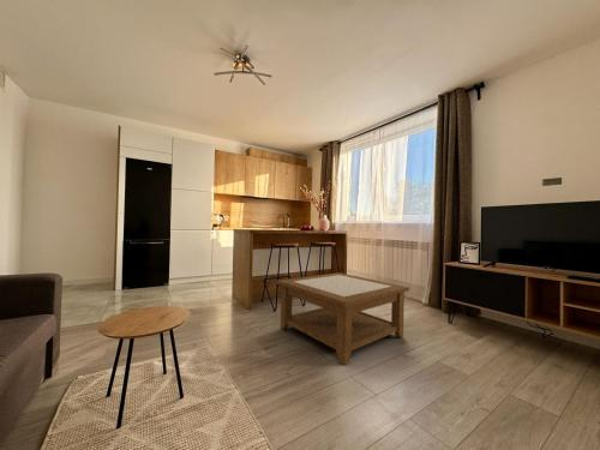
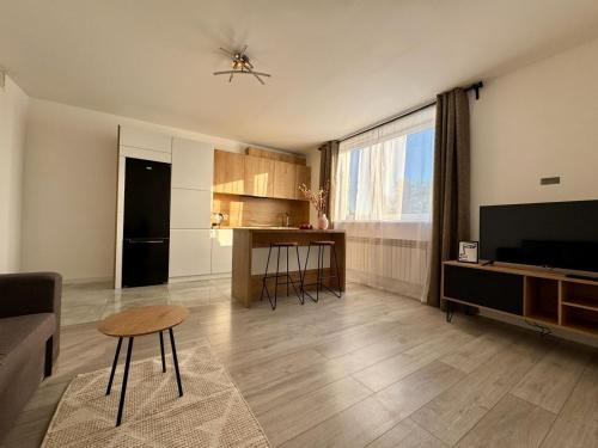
- coffee table (340, 307)
